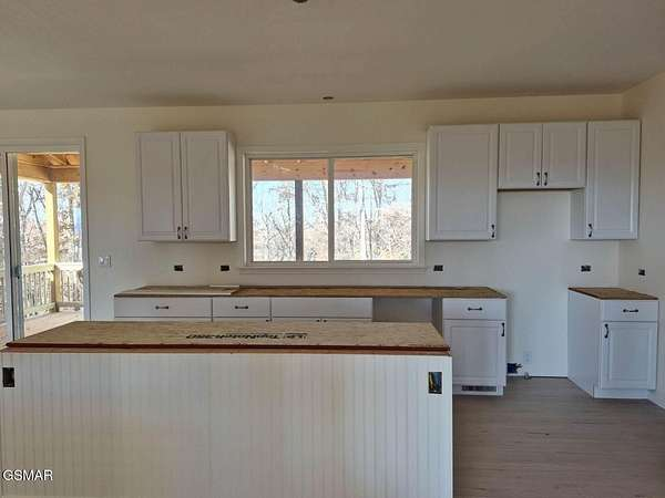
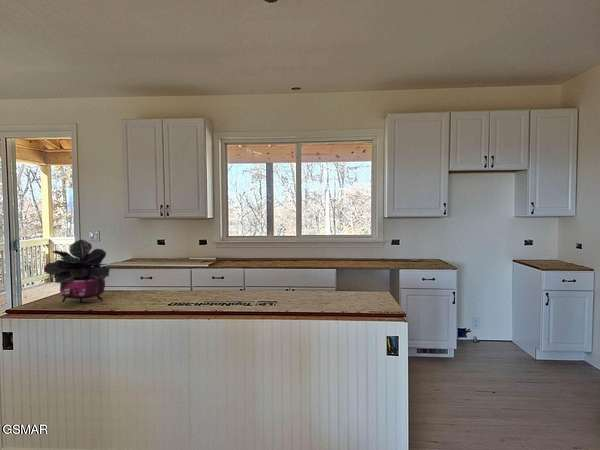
+ potted plant (81, 270)
